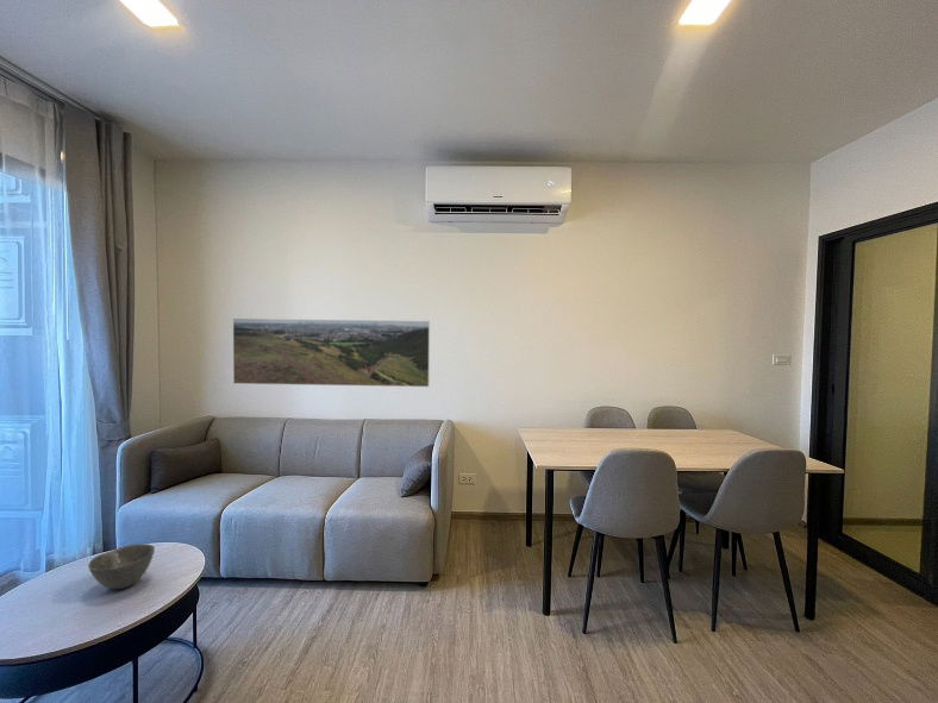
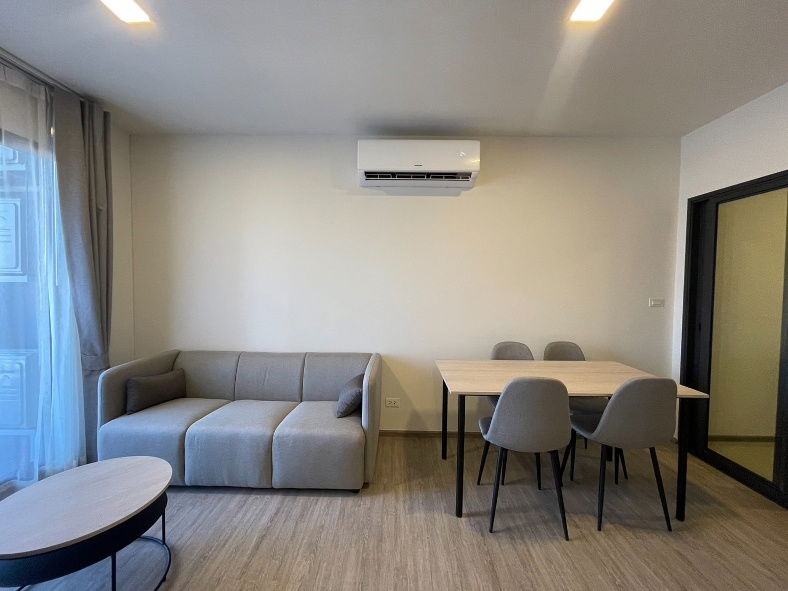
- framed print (331, 352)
- bowl (123, 570)
